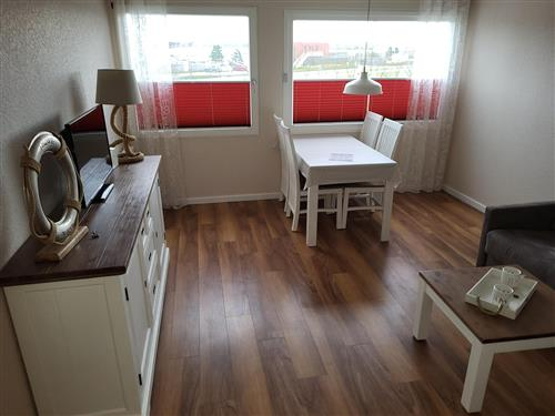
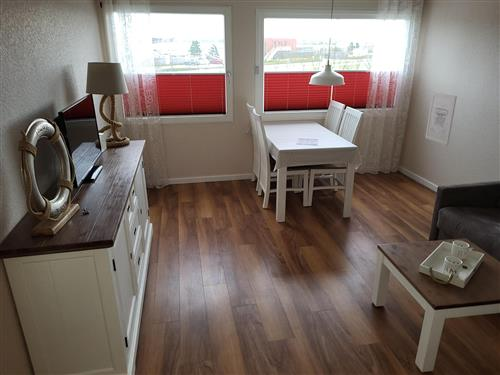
+ wall art (440, 118)
